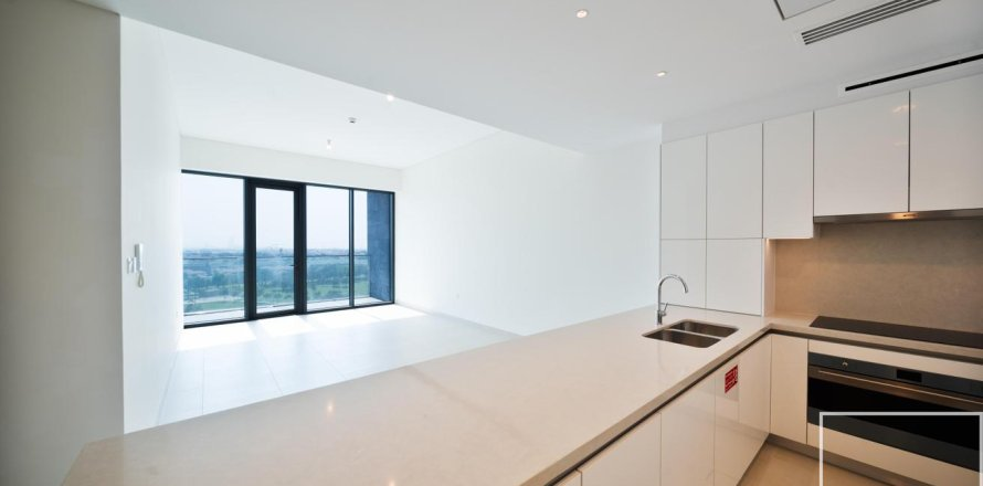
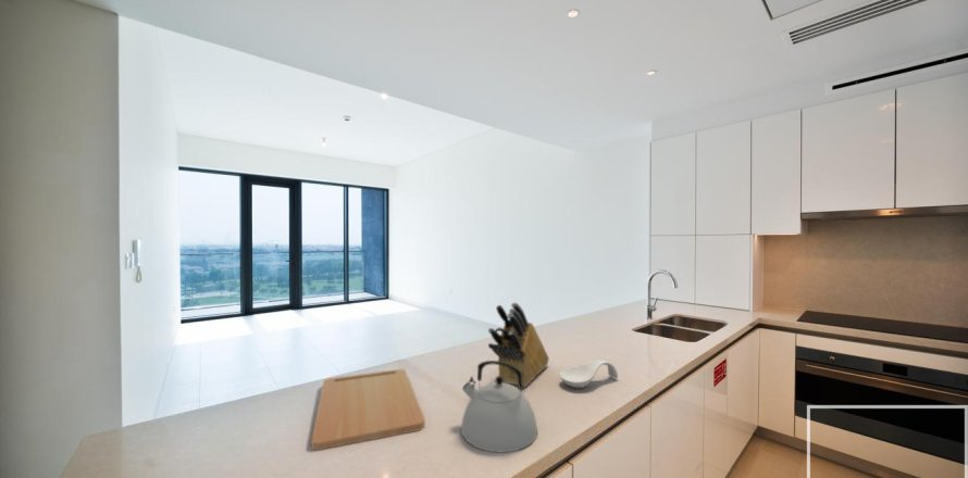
+ knife block (520, 337)
+ spoon rest (588, 372)
+ kettle (497, 394)
+ cutting board (368, 401)
